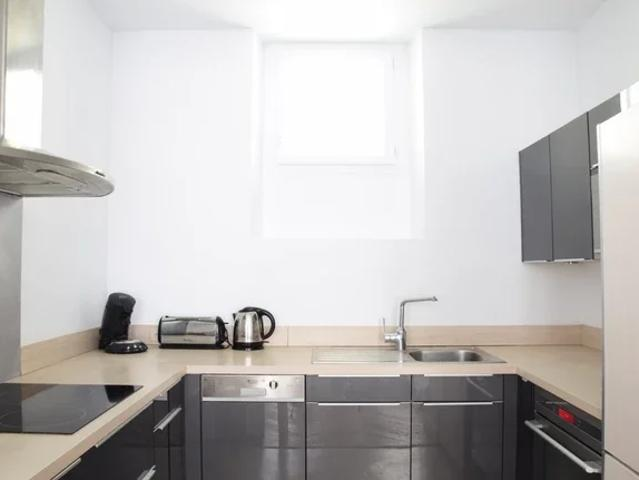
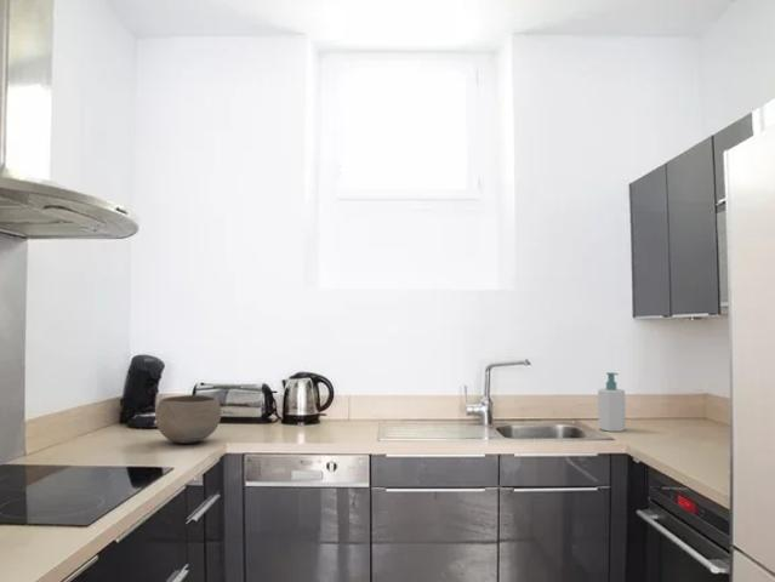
+ bowl (188, 420)
+ soap bottle (611, 400)
